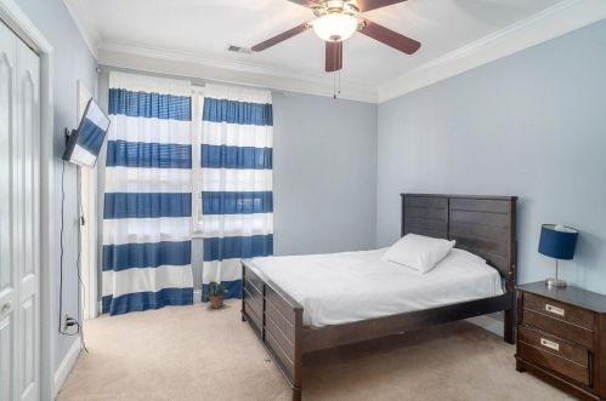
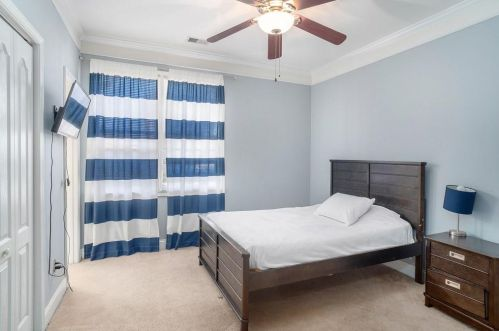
- potted plant (216, 292)
